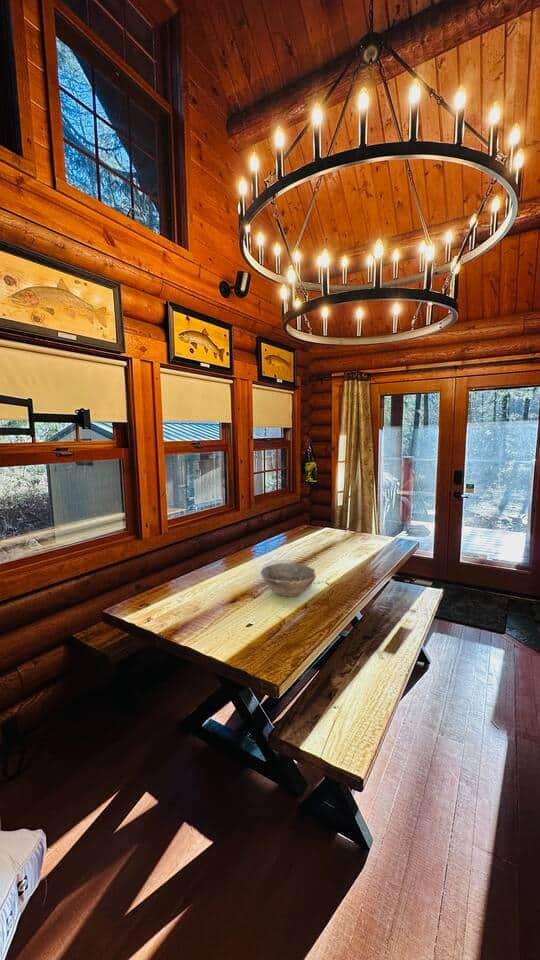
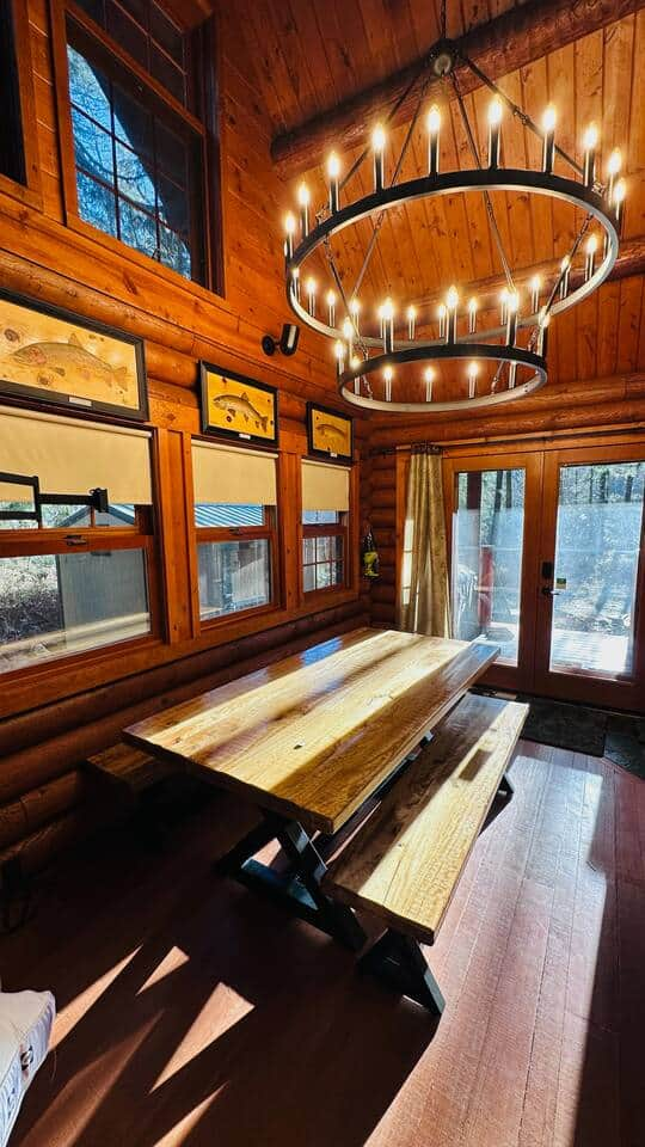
- bowl (288, 582)
